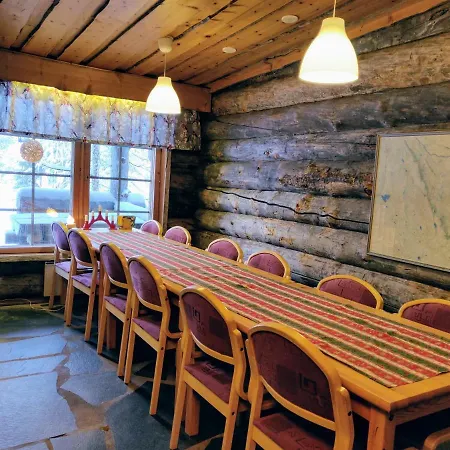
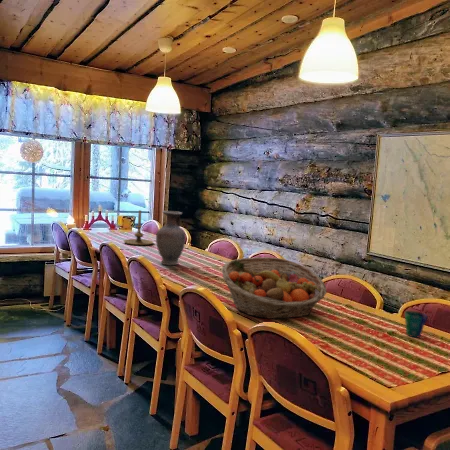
+ vase (170, 238)
+ cup (416, 324)
+ candle holder (139, 226)
+ fruit basket (273, 286)
